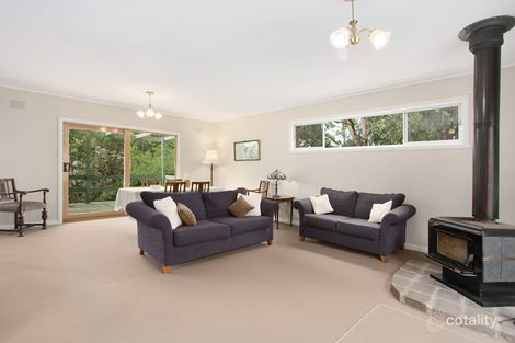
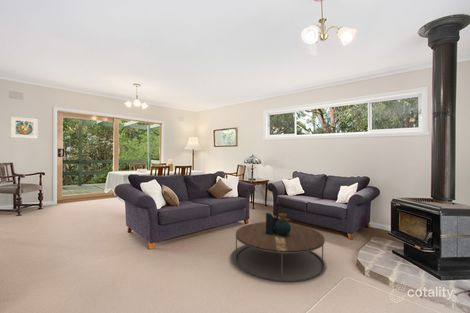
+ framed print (24, 127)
+ coffee table (278, 236)
